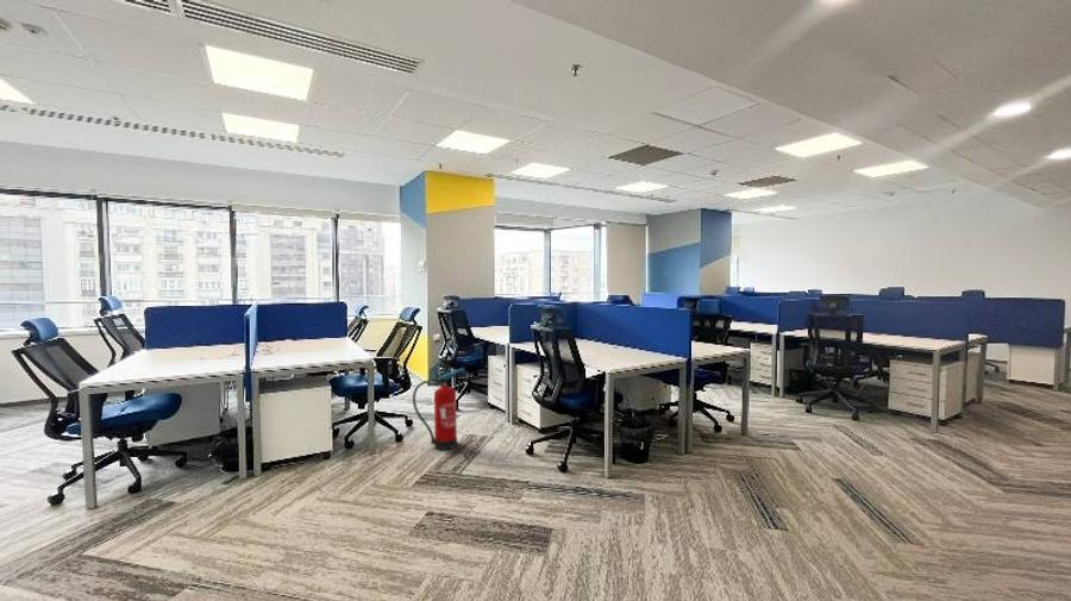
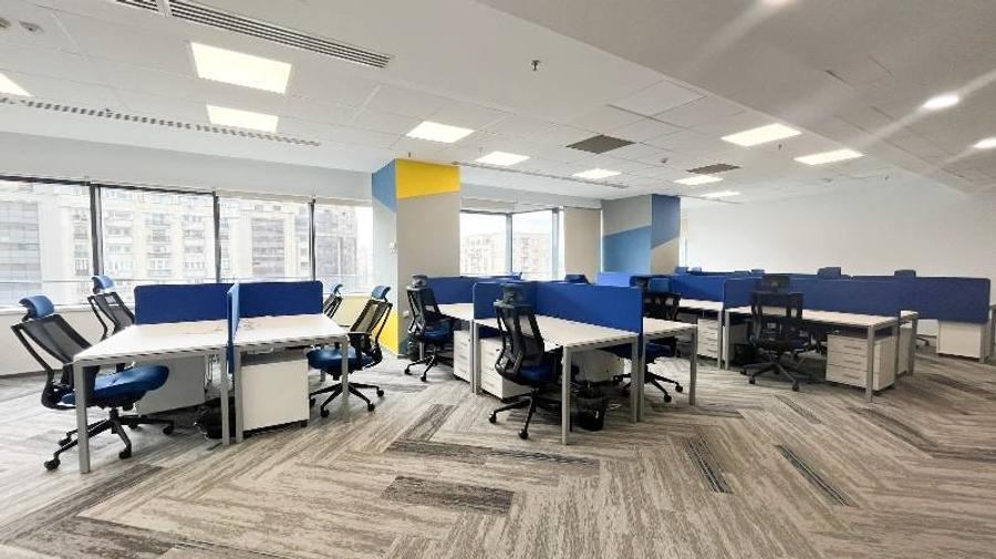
- fire extinguisher (439, 408)
